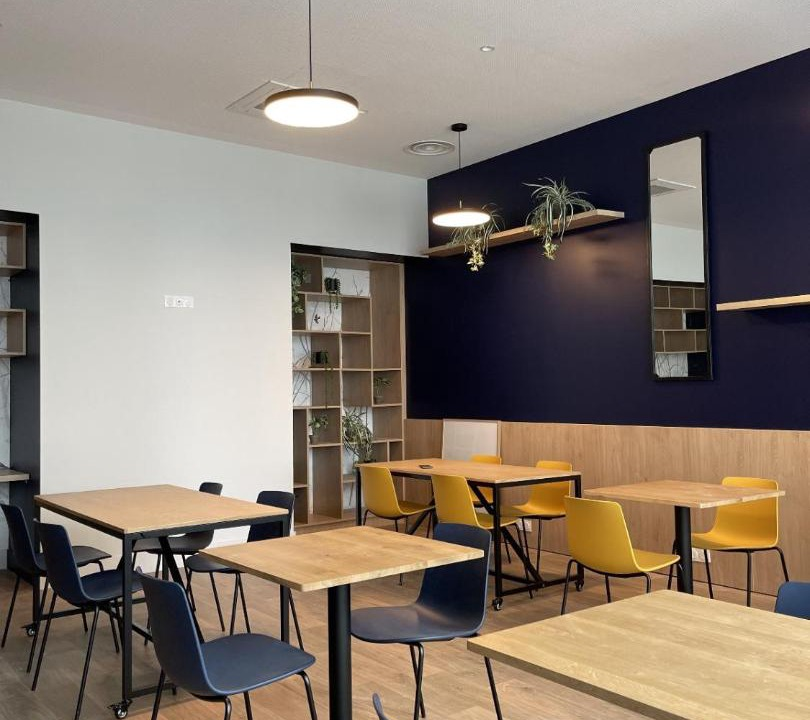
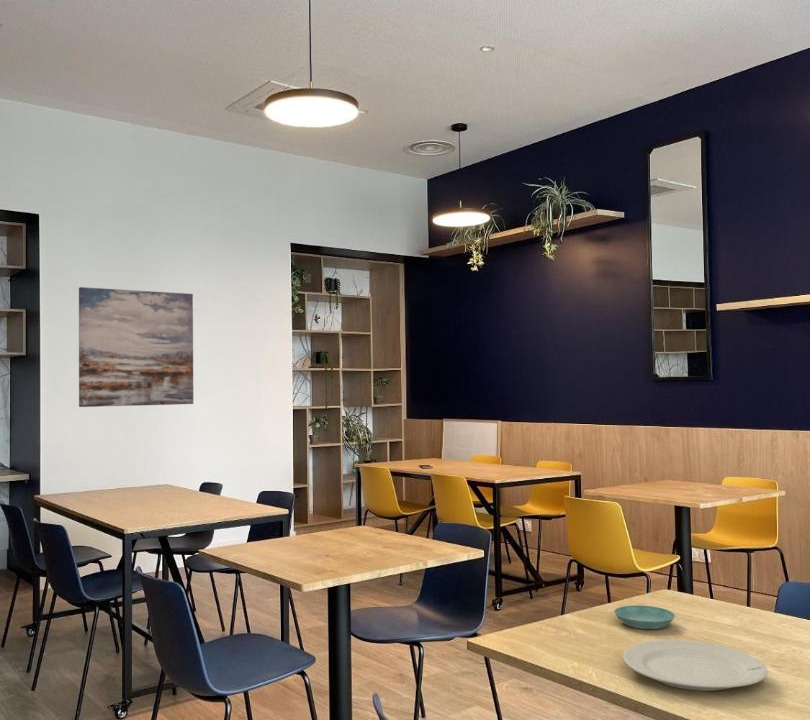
+ saucer (644, 618)
+ chinaware (693, 667)
+ wall art (138, 348)
